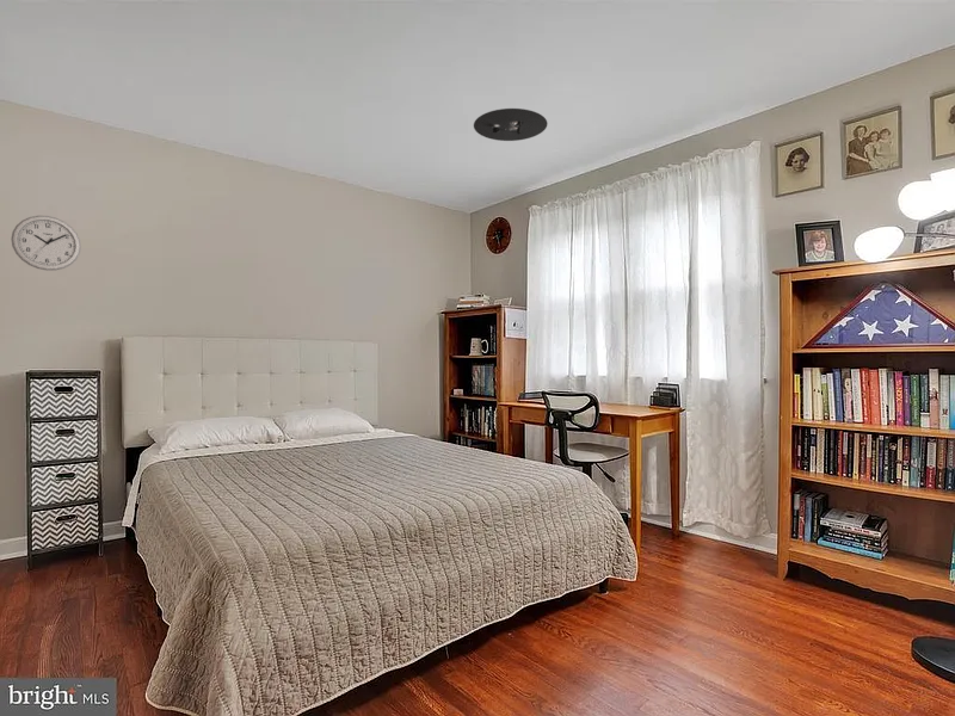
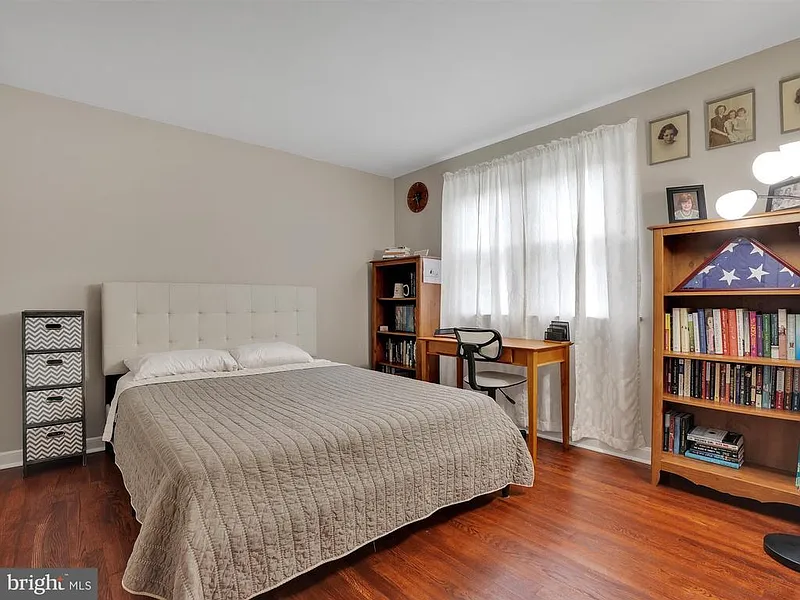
- wall clock (47, 242)
- ceiling light (510, 122)
